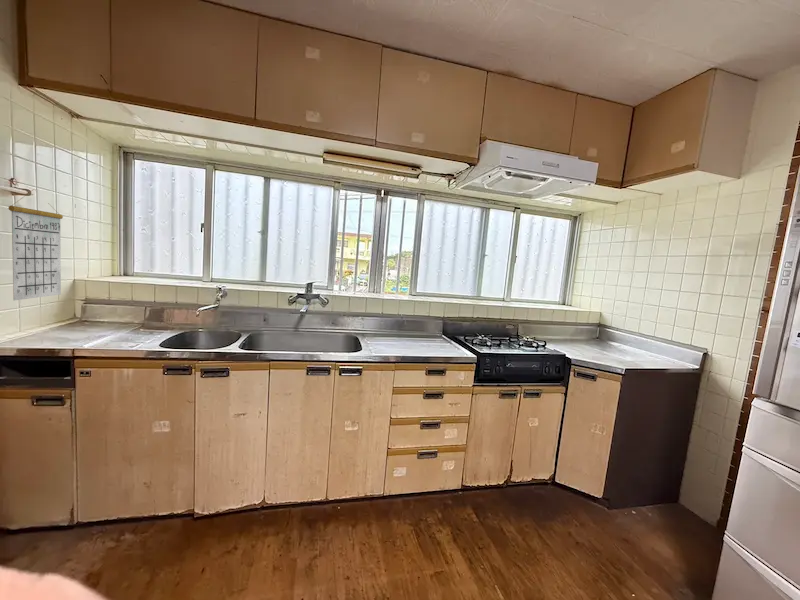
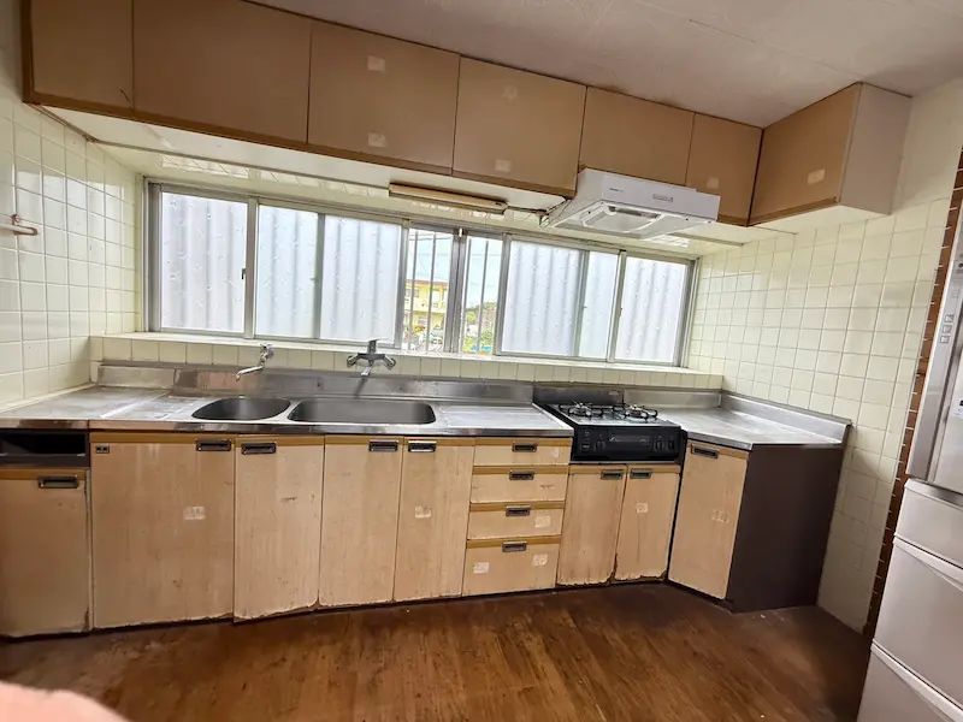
- calendar (38, 243)
